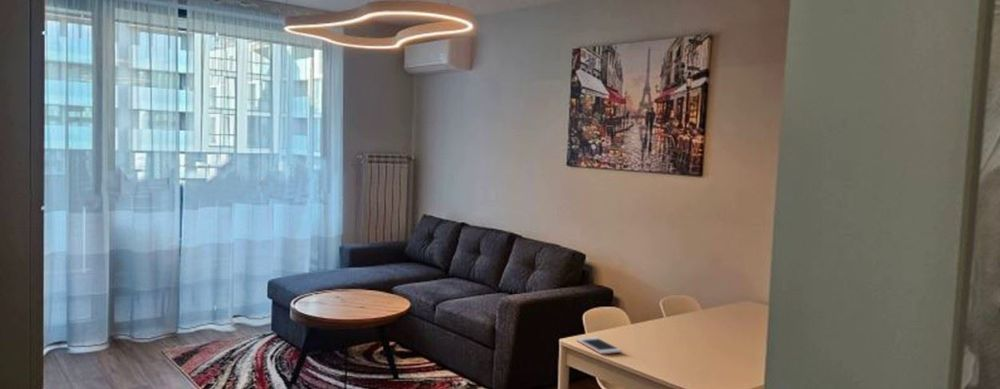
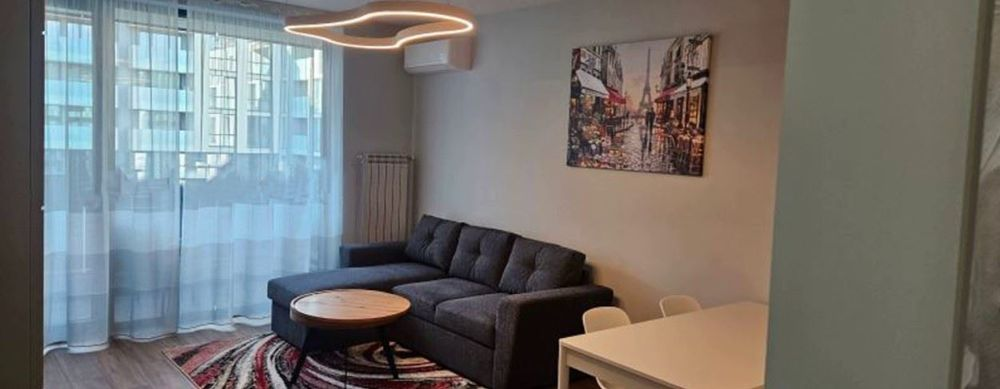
- cell phone (598, 345)
